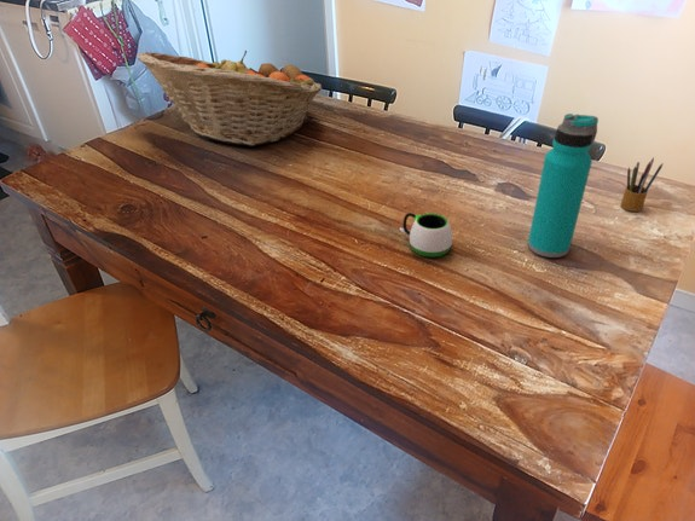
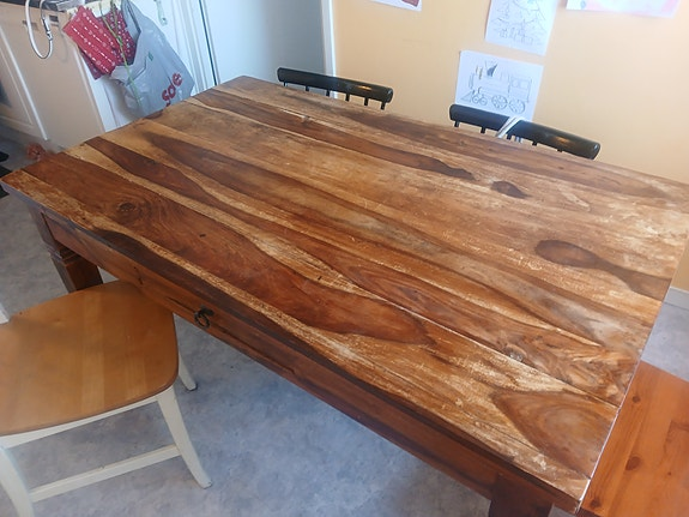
- fruit basket (232, 87)
- water bottle (561, 186)
- mug (422, 231)
- pencil box (638, 185)
